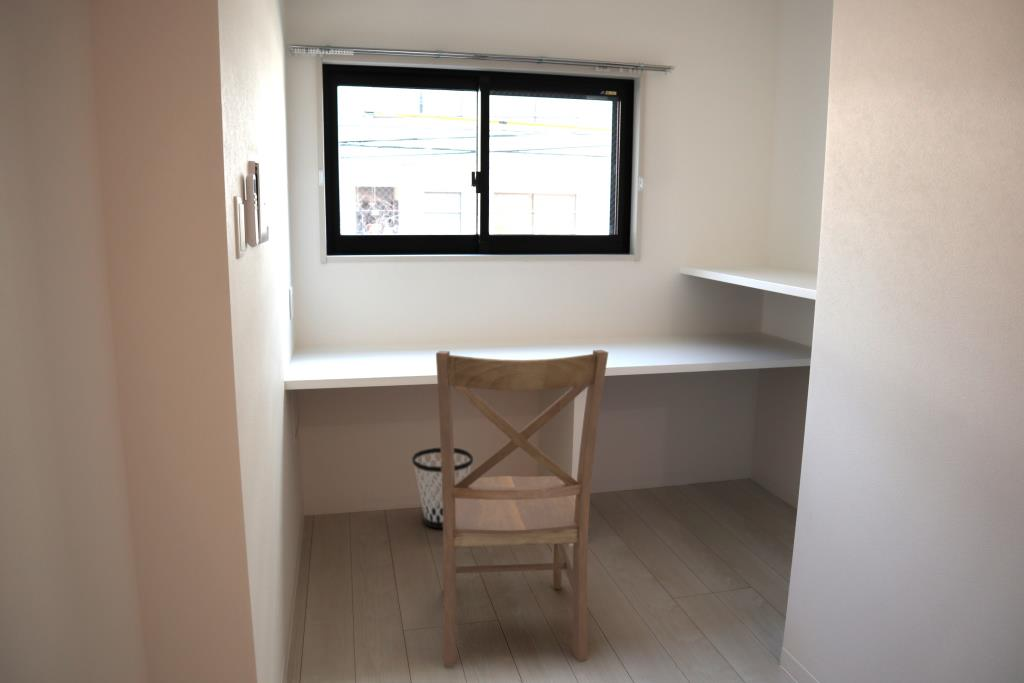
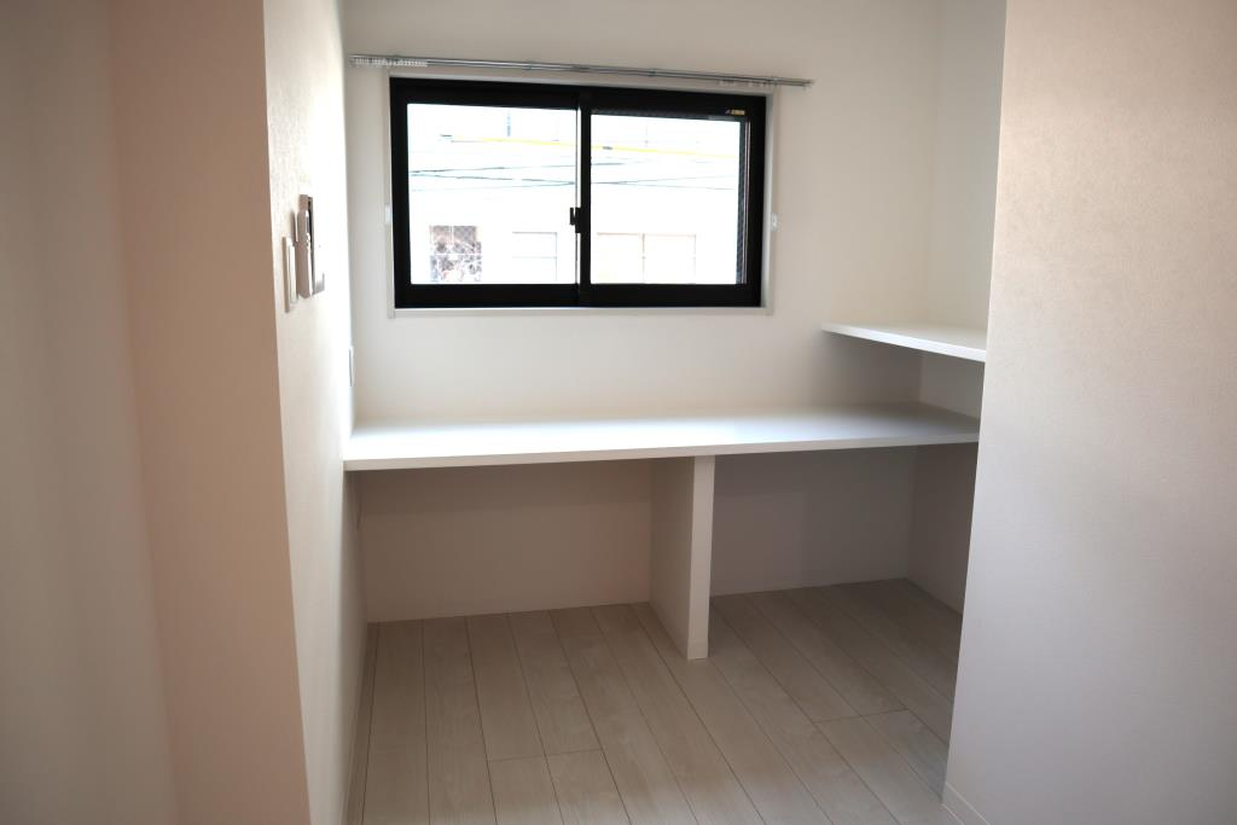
- wastebasket (440, 489)
- chair (511, 487)
